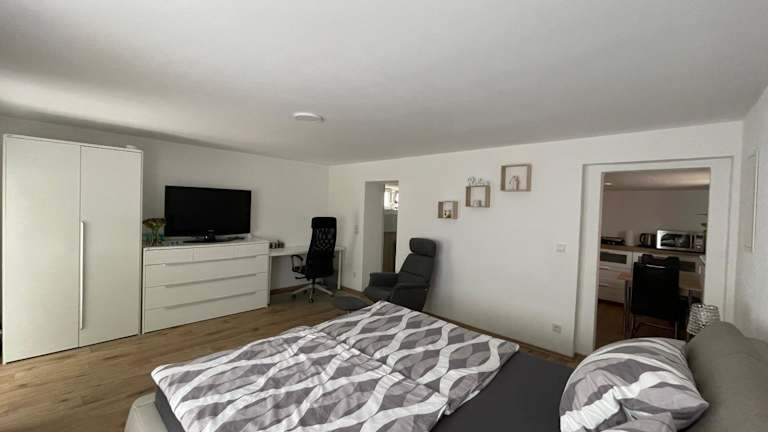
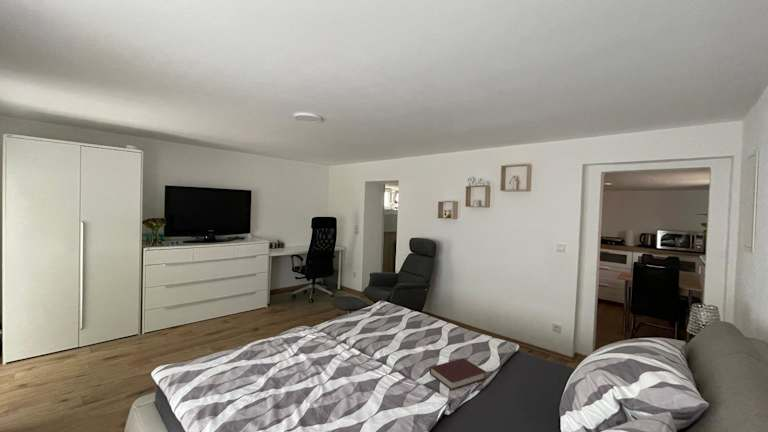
+ book (457, 372)
